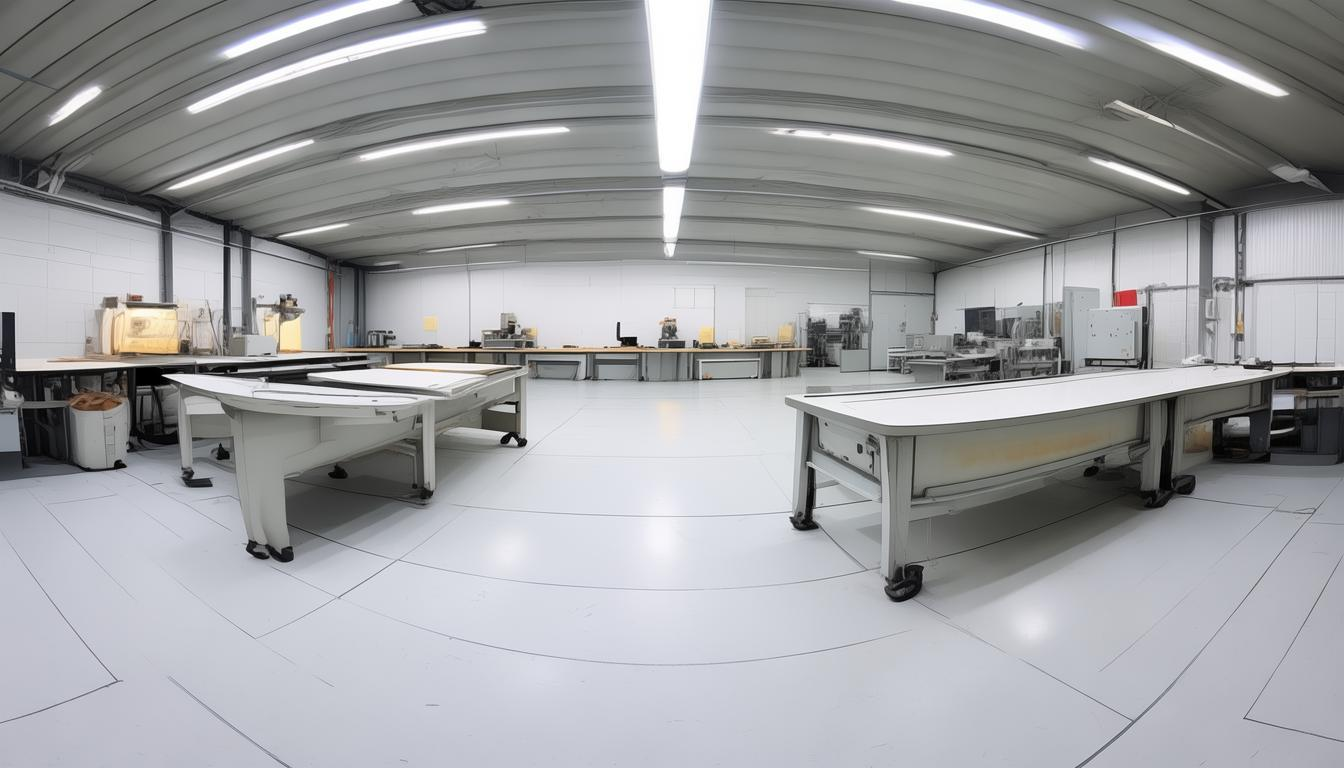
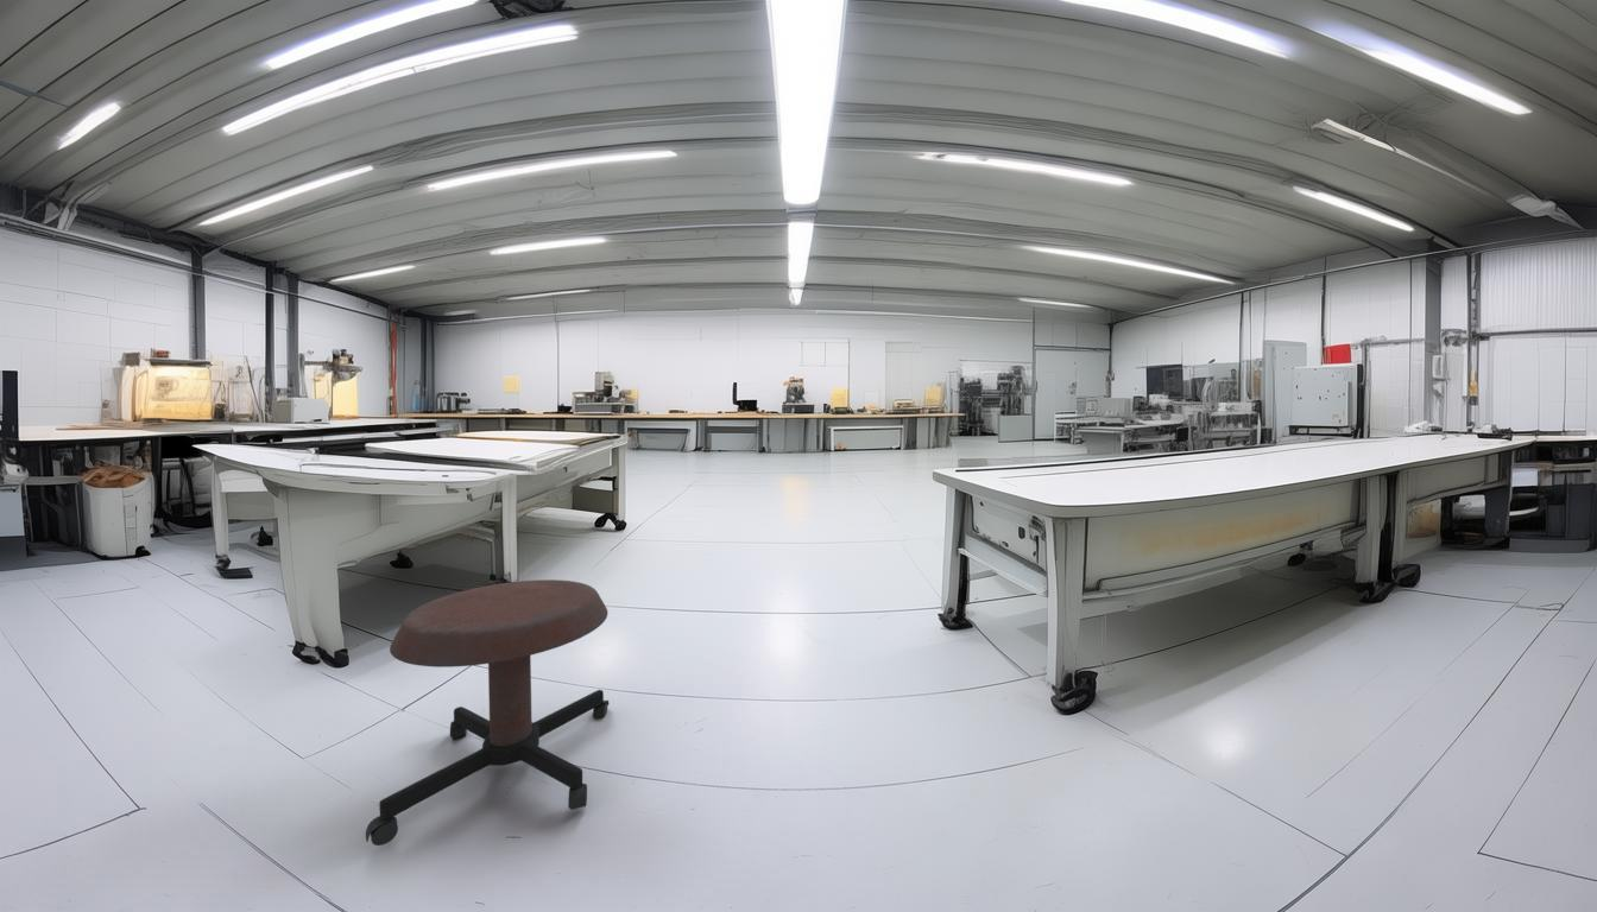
+ stool (512, 684)
